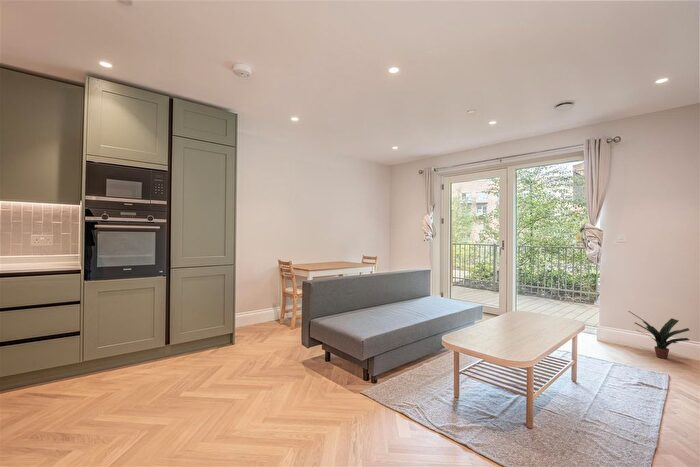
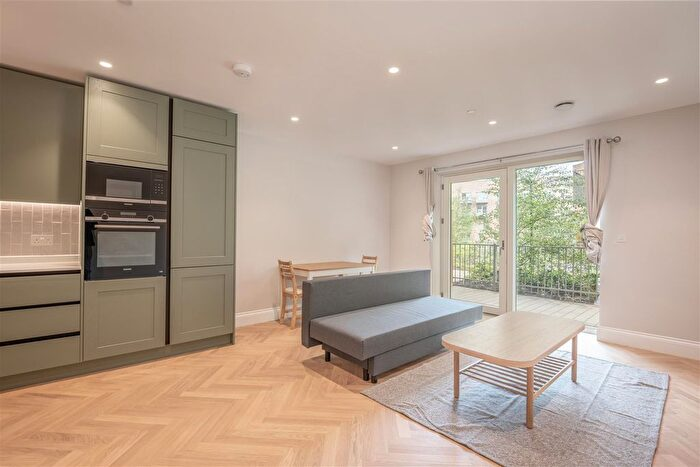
- potted plant (657, 335)
